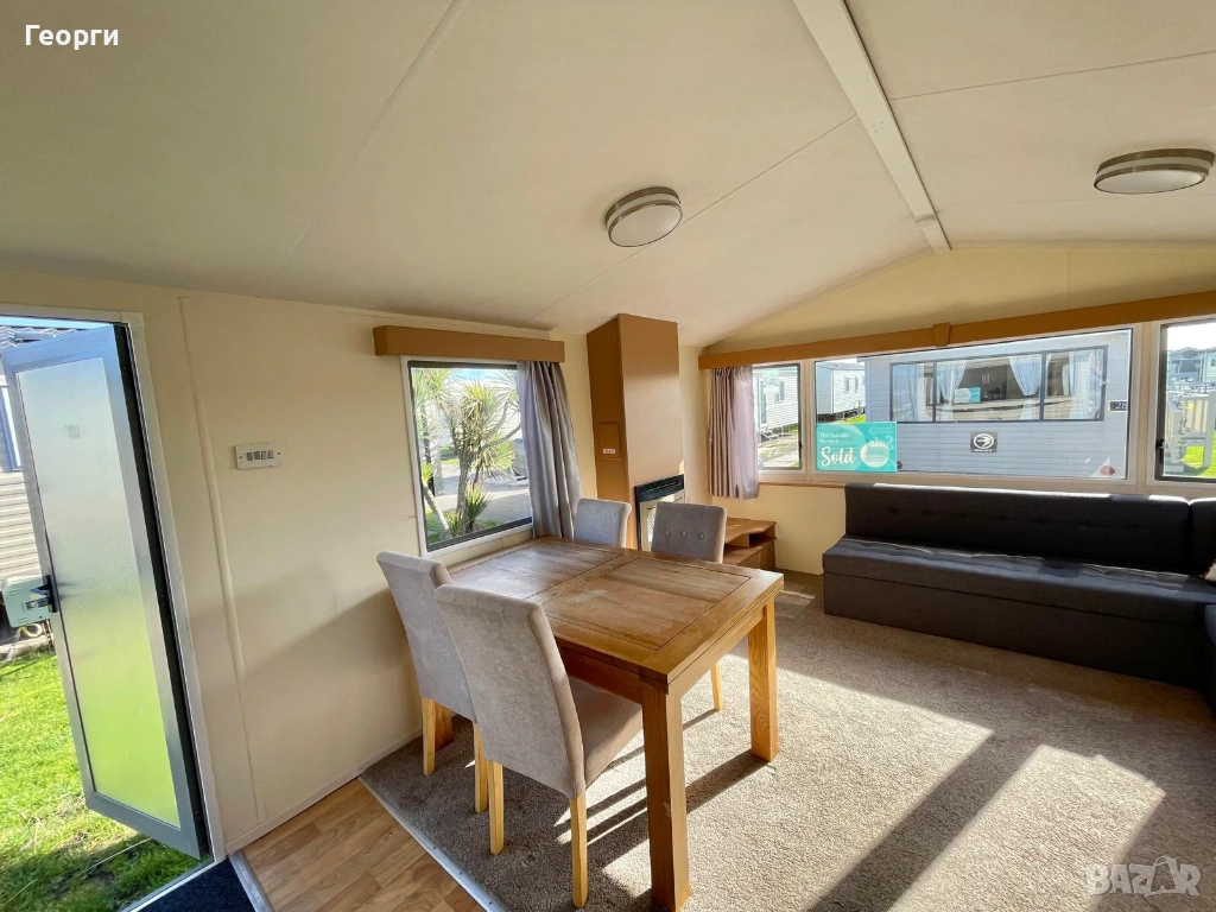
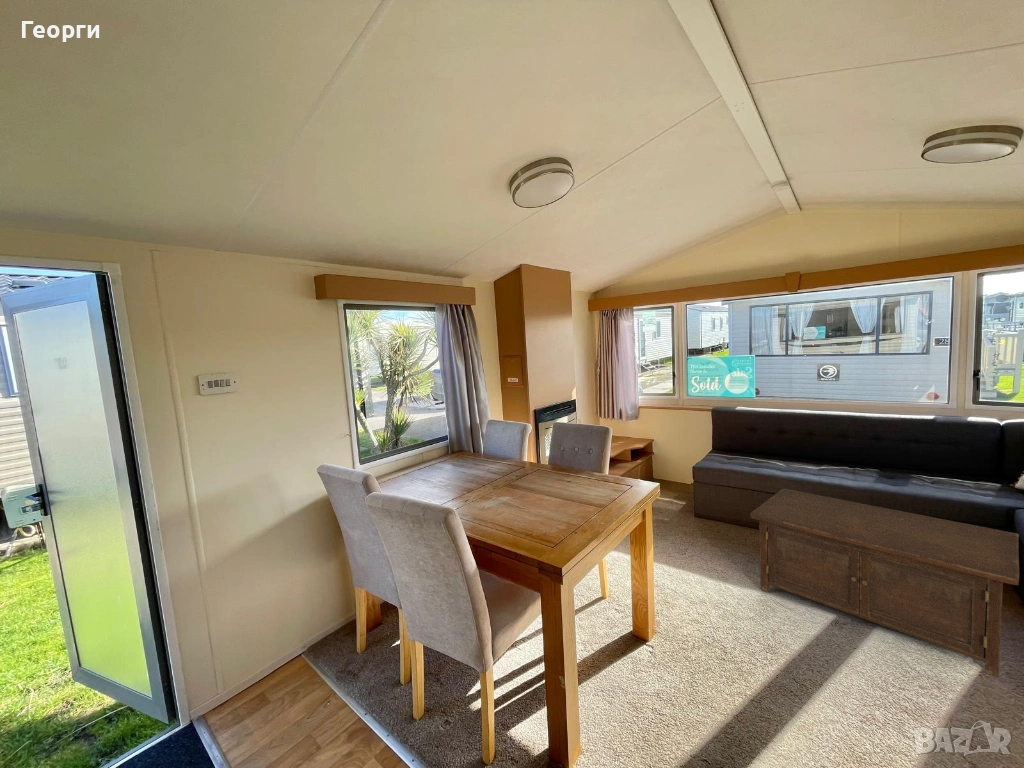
+ cabinet (870, 564)
